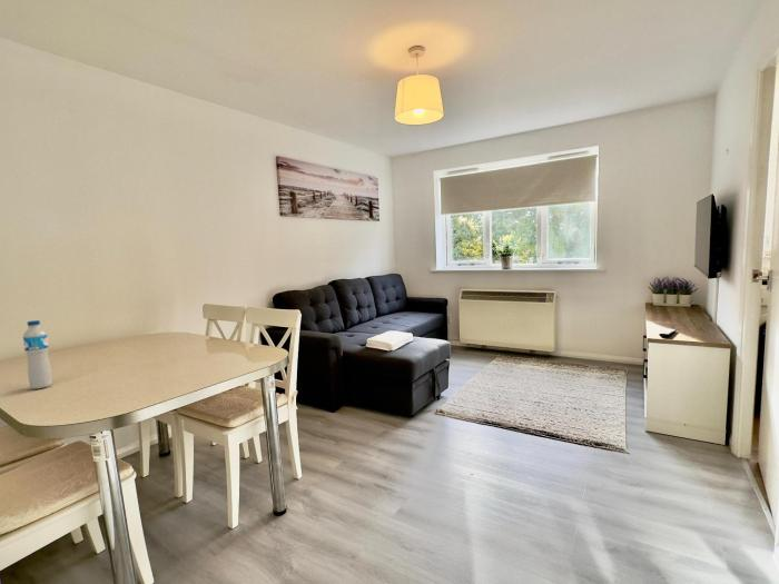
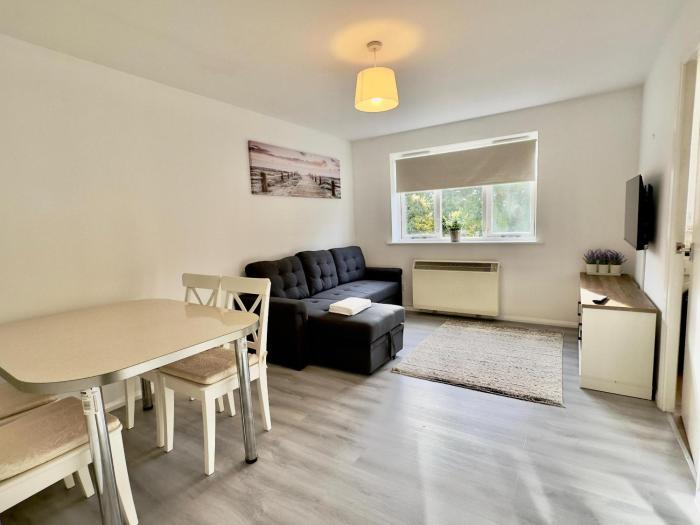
- water bottle (37, 354)
